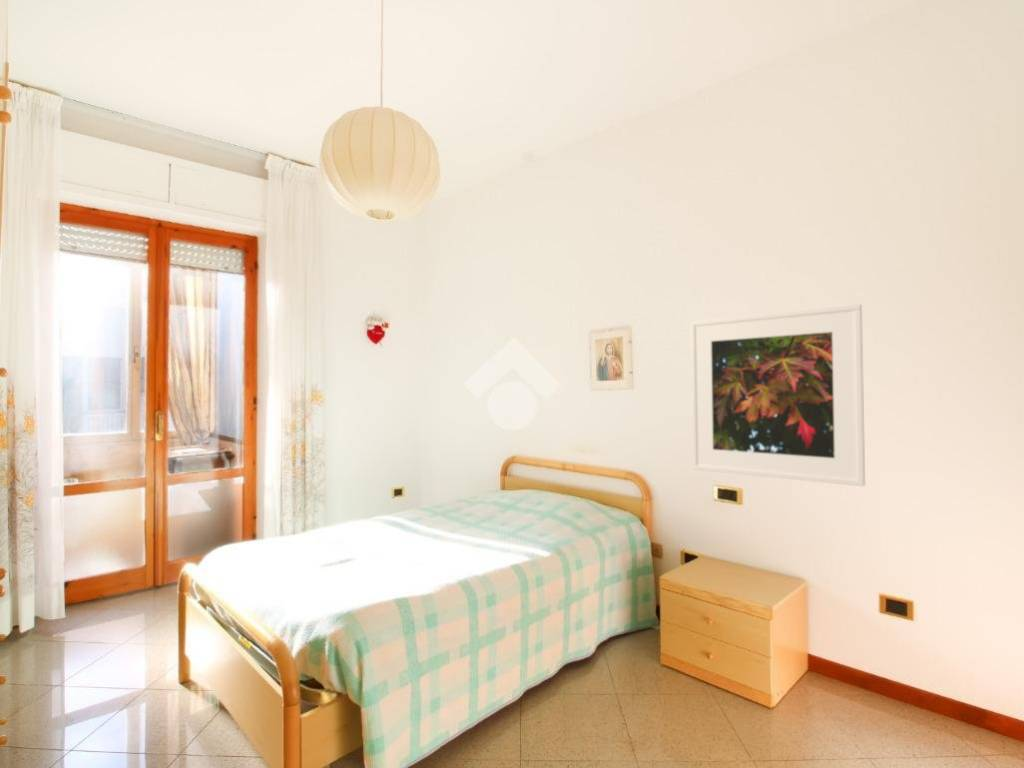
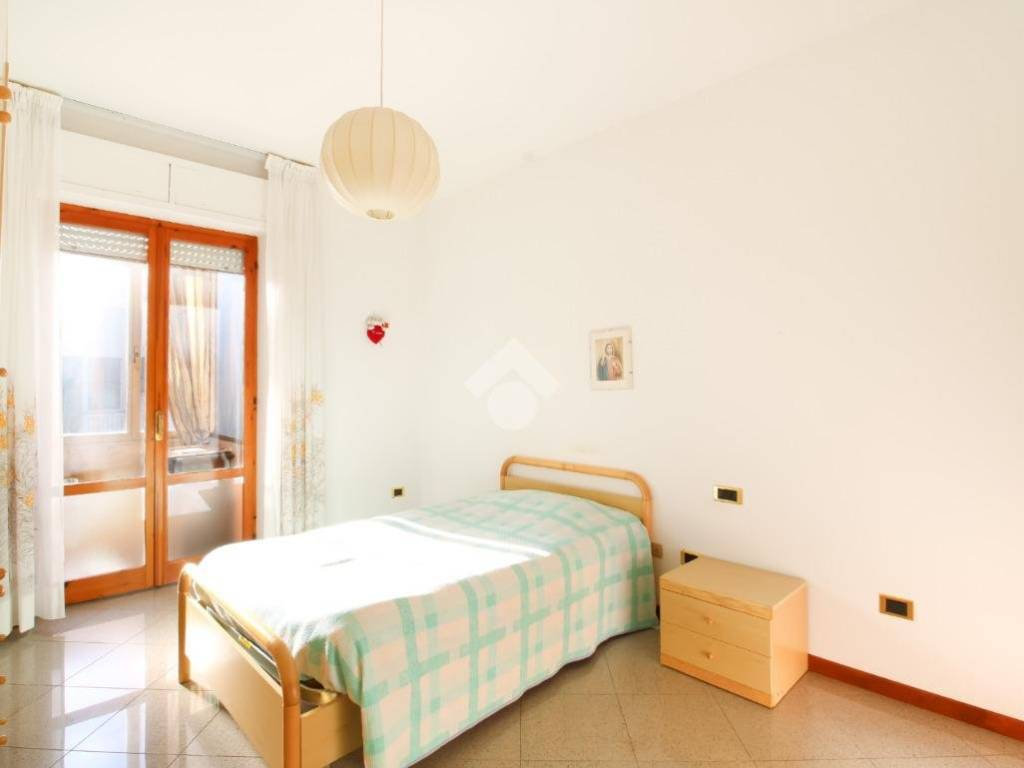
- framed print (768, 395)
